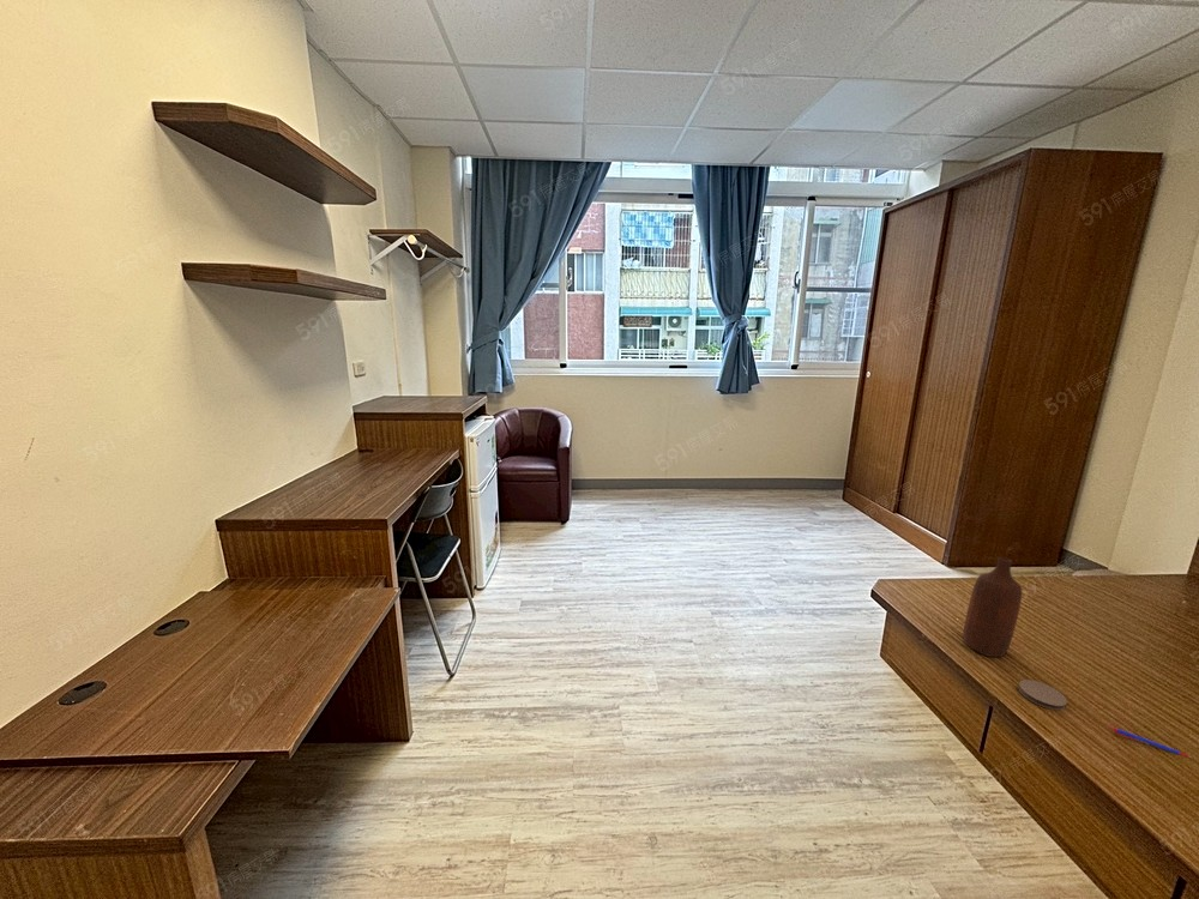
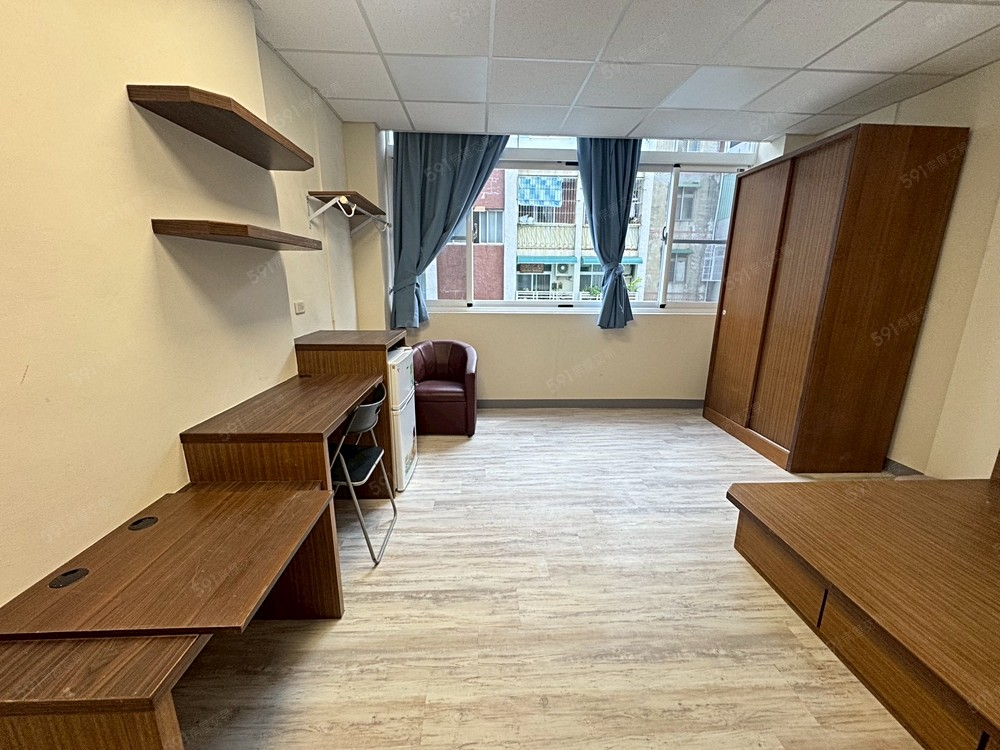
- coaster (1042, 694)
- pen (1149, 741)
- bottle (994, 604)
